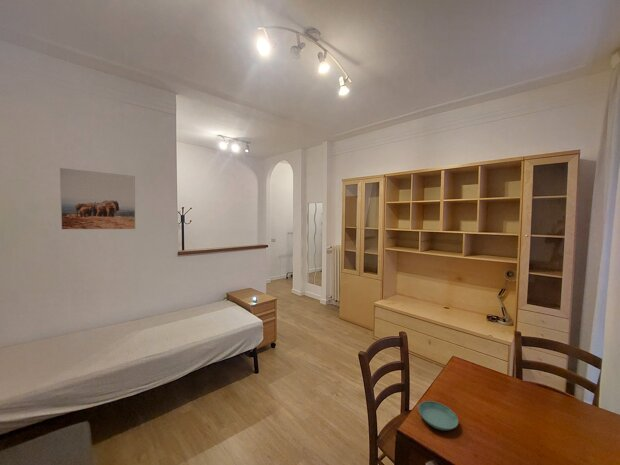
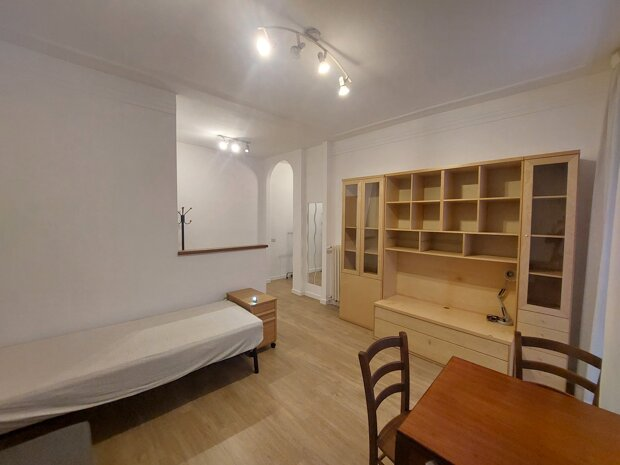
- saucer (437, 416)
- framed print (100, 201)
